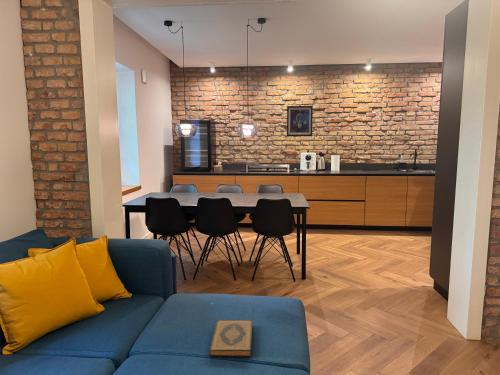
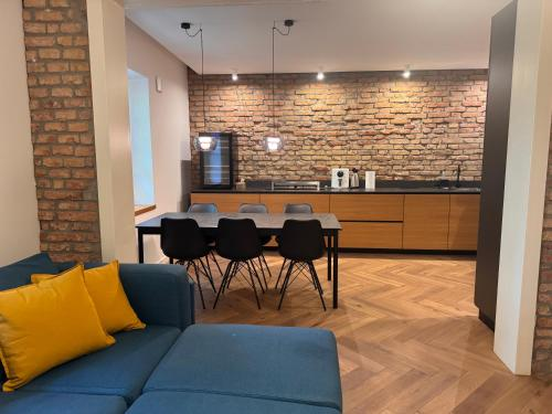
- hardback book (232, 336)
- wall art (299, 121)
